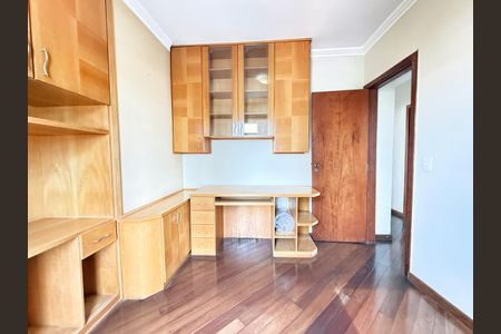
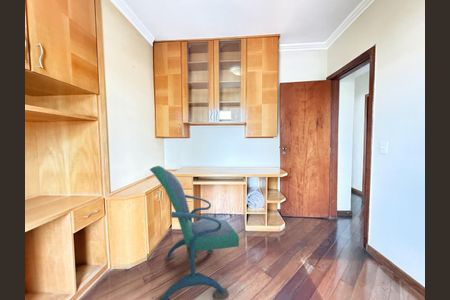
+ office chair (195, 217)
